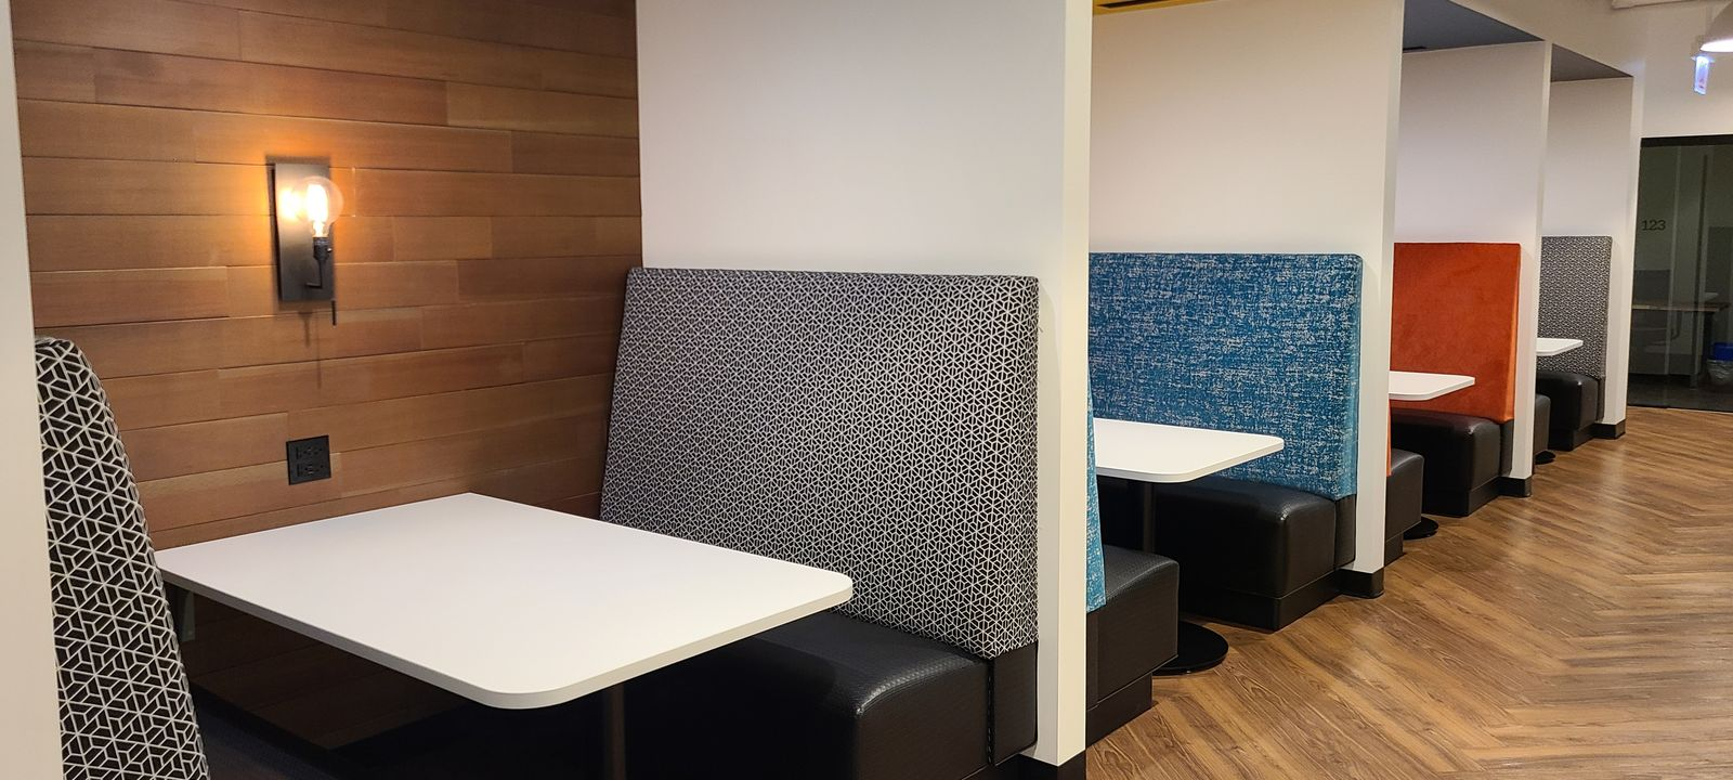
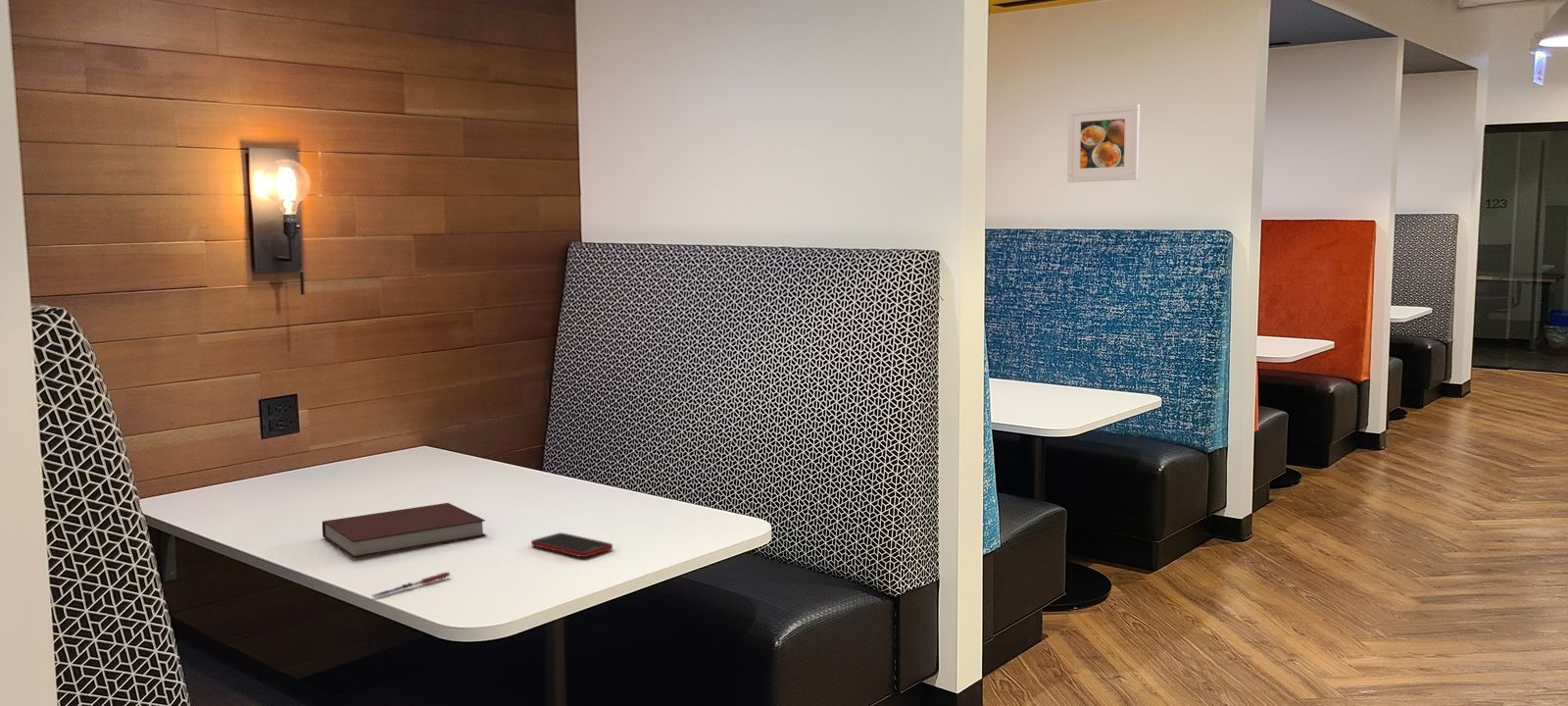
+ notebook (404, 528)
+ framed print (1102, 143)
+ pen (412, 583)
+ cell phone (571, 544)
